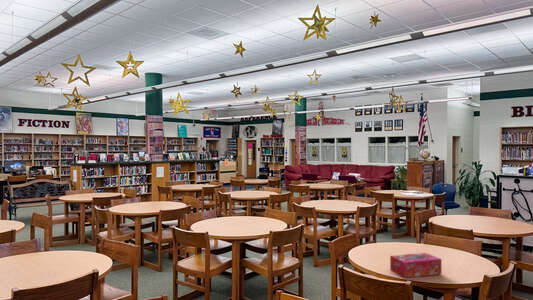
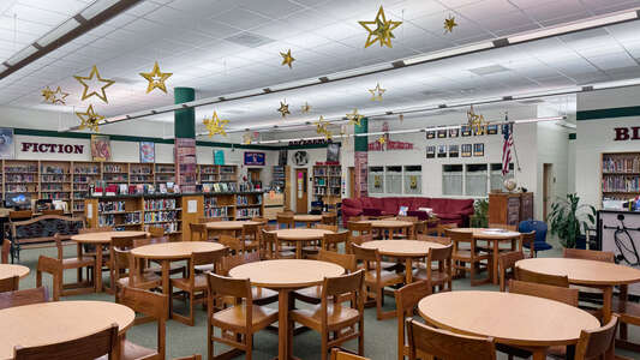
- tissue box (415, 264)
